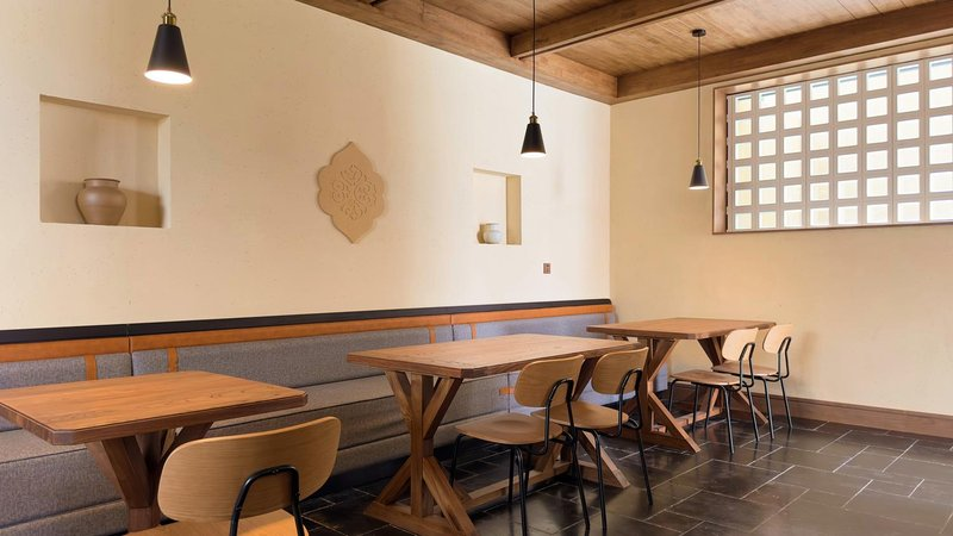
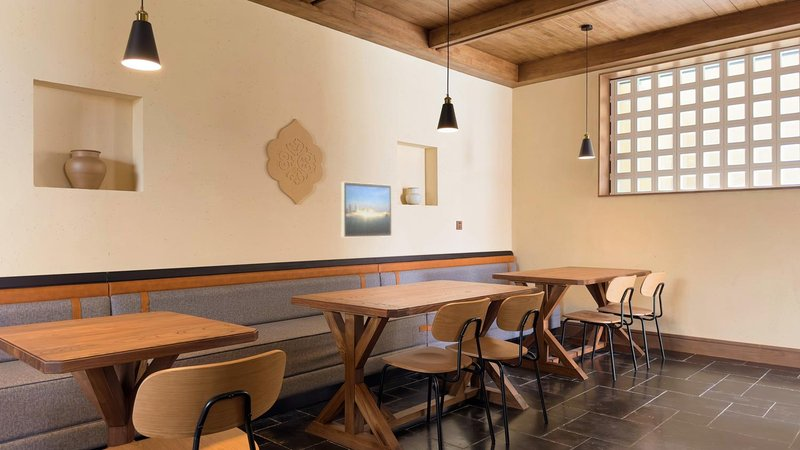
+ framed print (367, 210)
